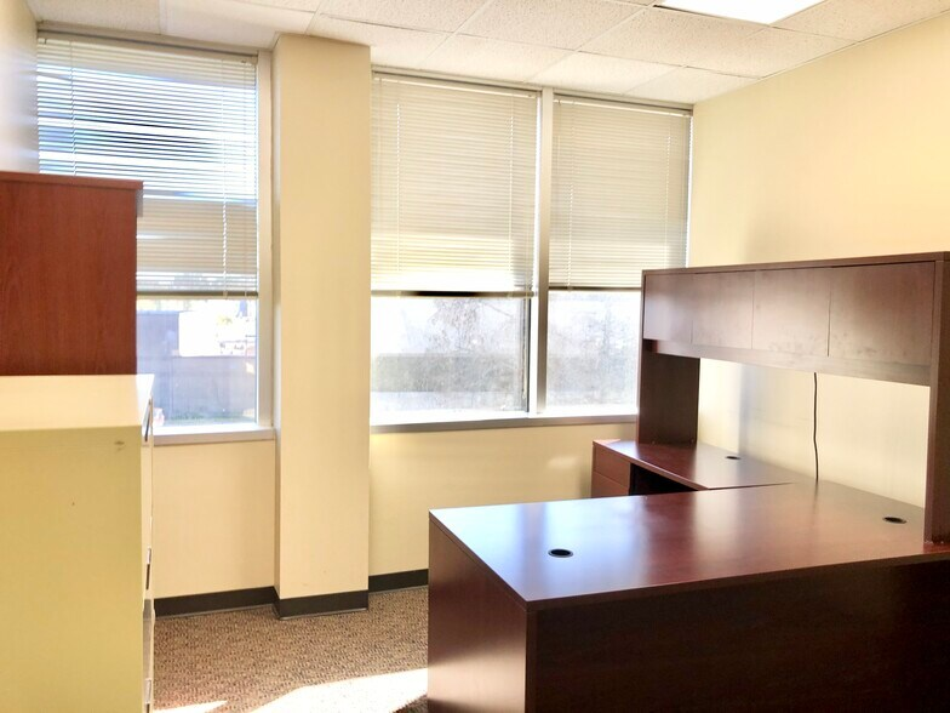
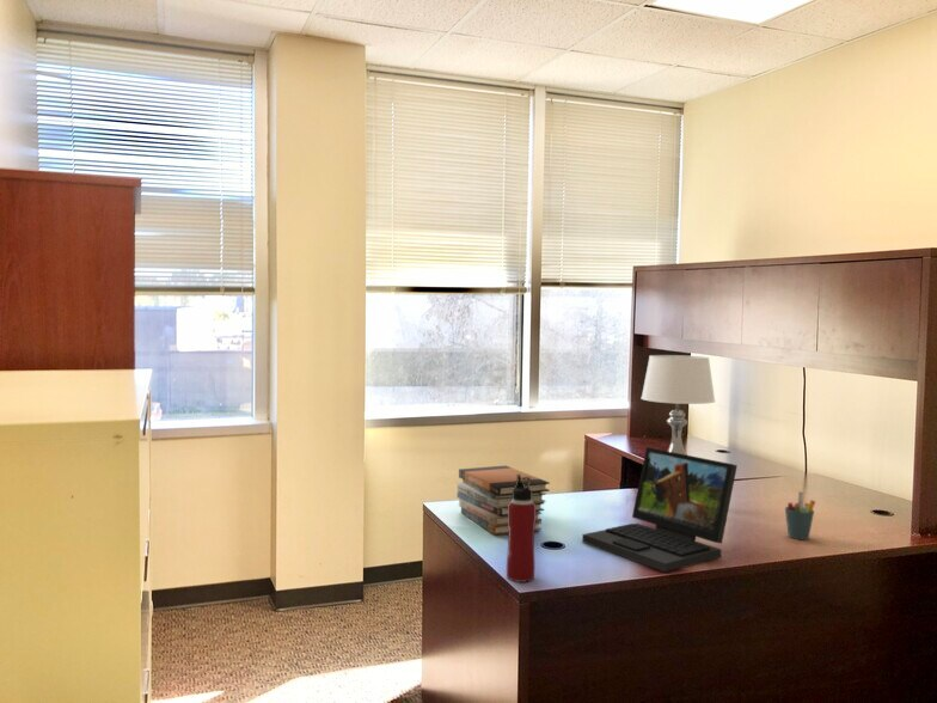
+ pen holder (800, 515)
+ book stack (500, 497)
+ water bottle (521, 526)
+ table lamp (676, 429)
+ laptop (657, 502)
